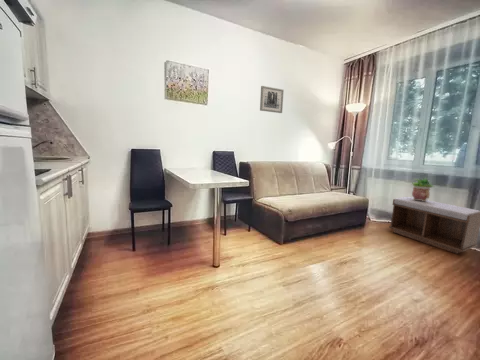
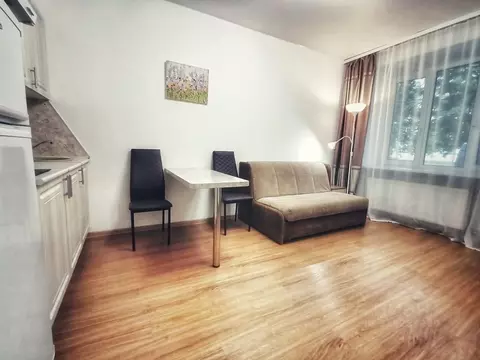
- wall art (271, 99)
- potted plant (420, 188)
- bench (431, 221)
